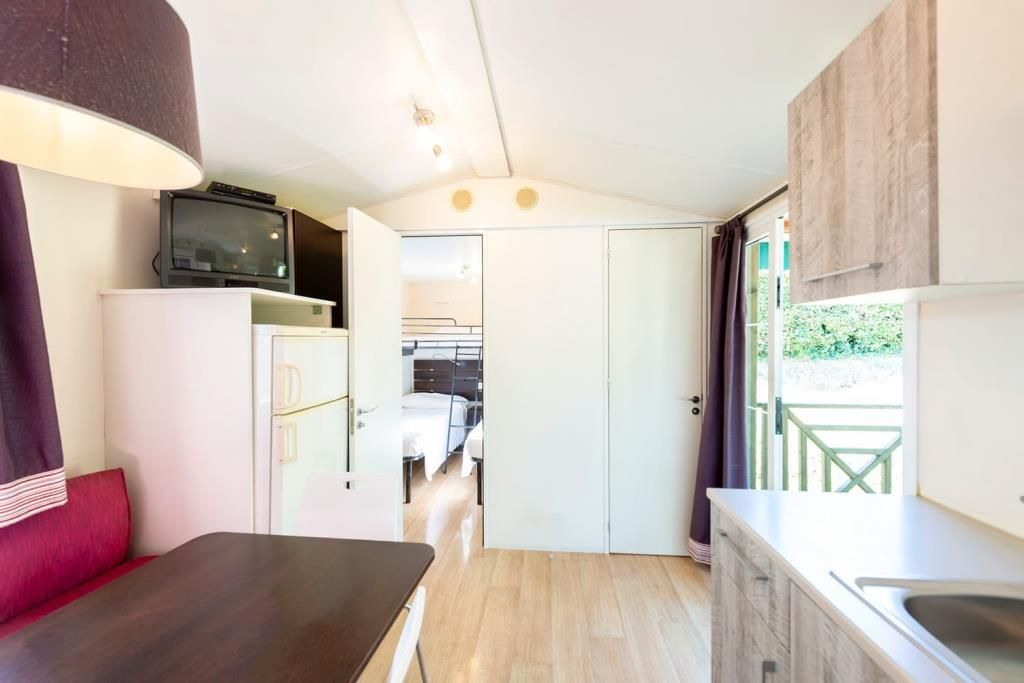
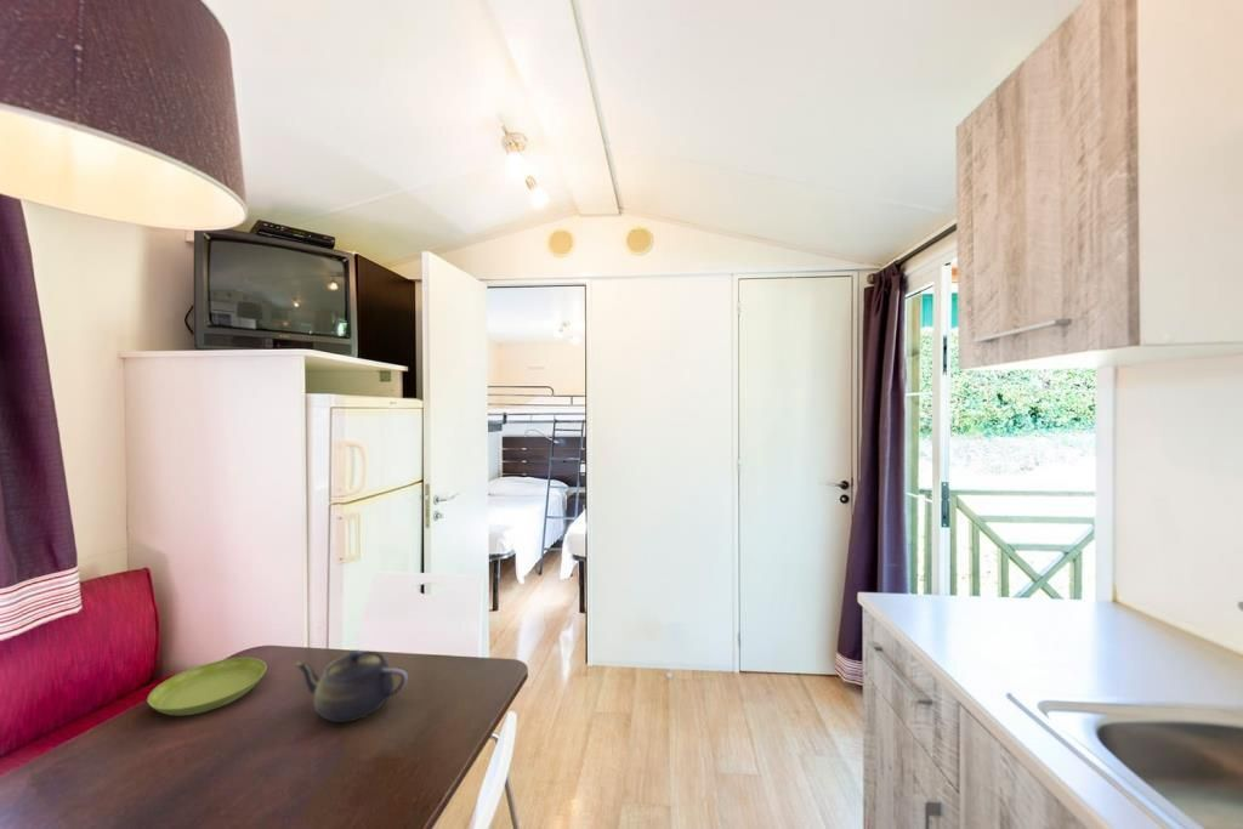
+ teapot (351, 680)
+ saucer (210, 687)
